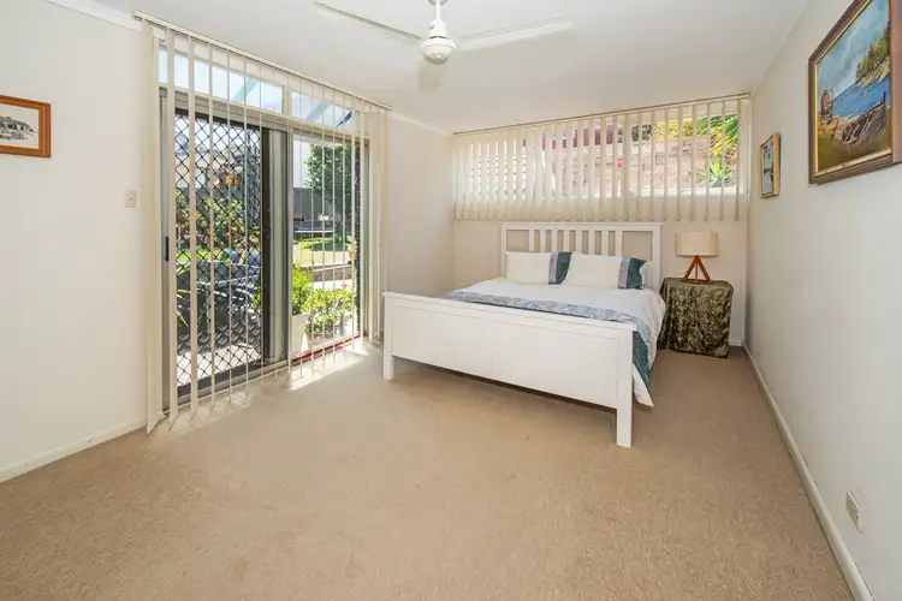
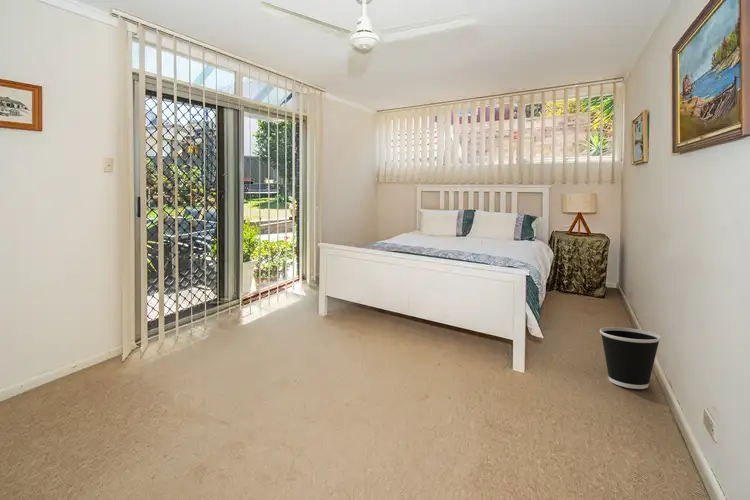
+ wastebasket (628, 357)
